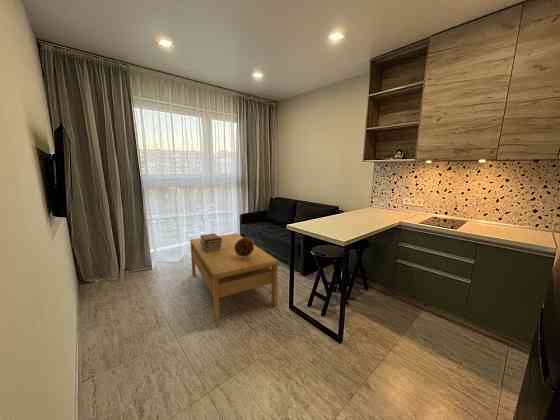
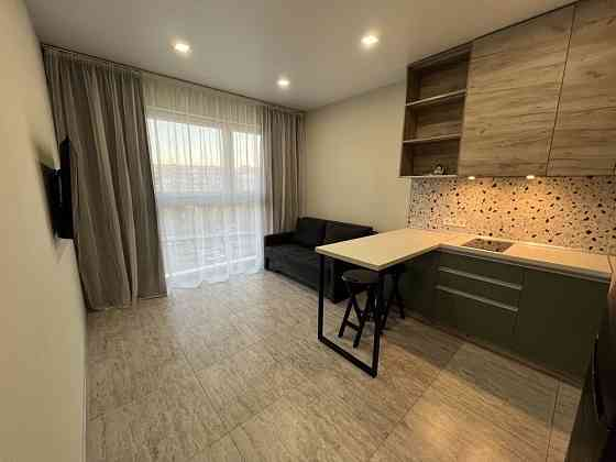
- decorative sphere (243, 246)
- book stack (210, 242)
- coffee table (228, 268)
